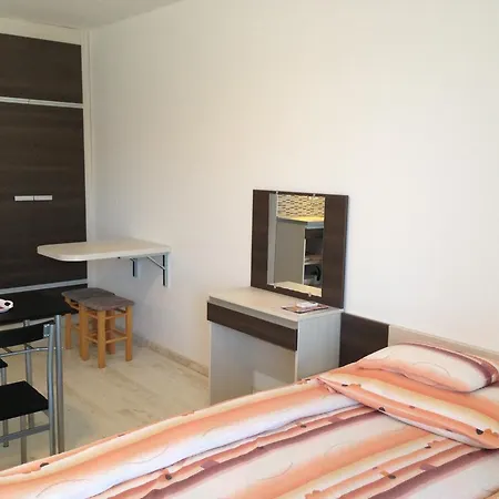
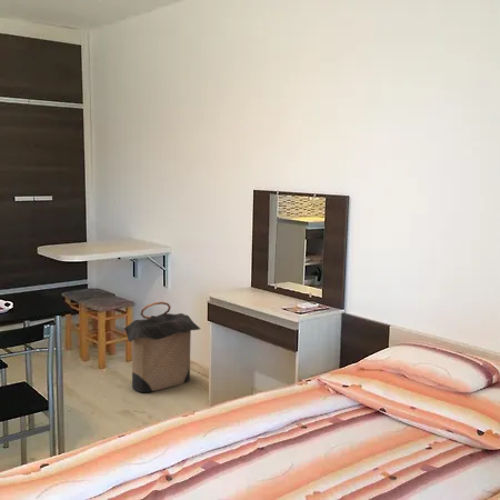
+ laundry hamper (161, 341)
